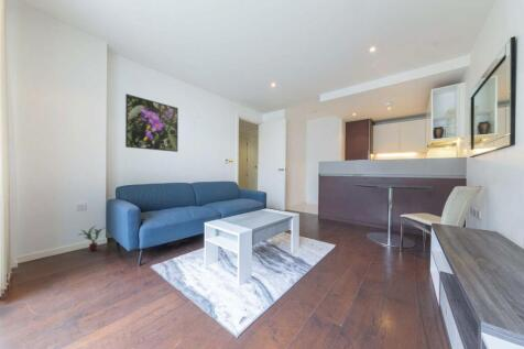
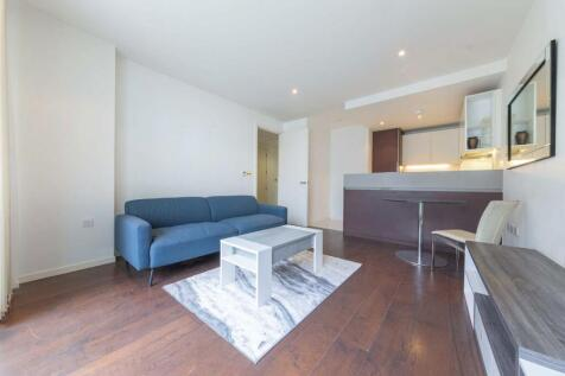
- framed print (154, 126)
- potted plant (94, 239)
